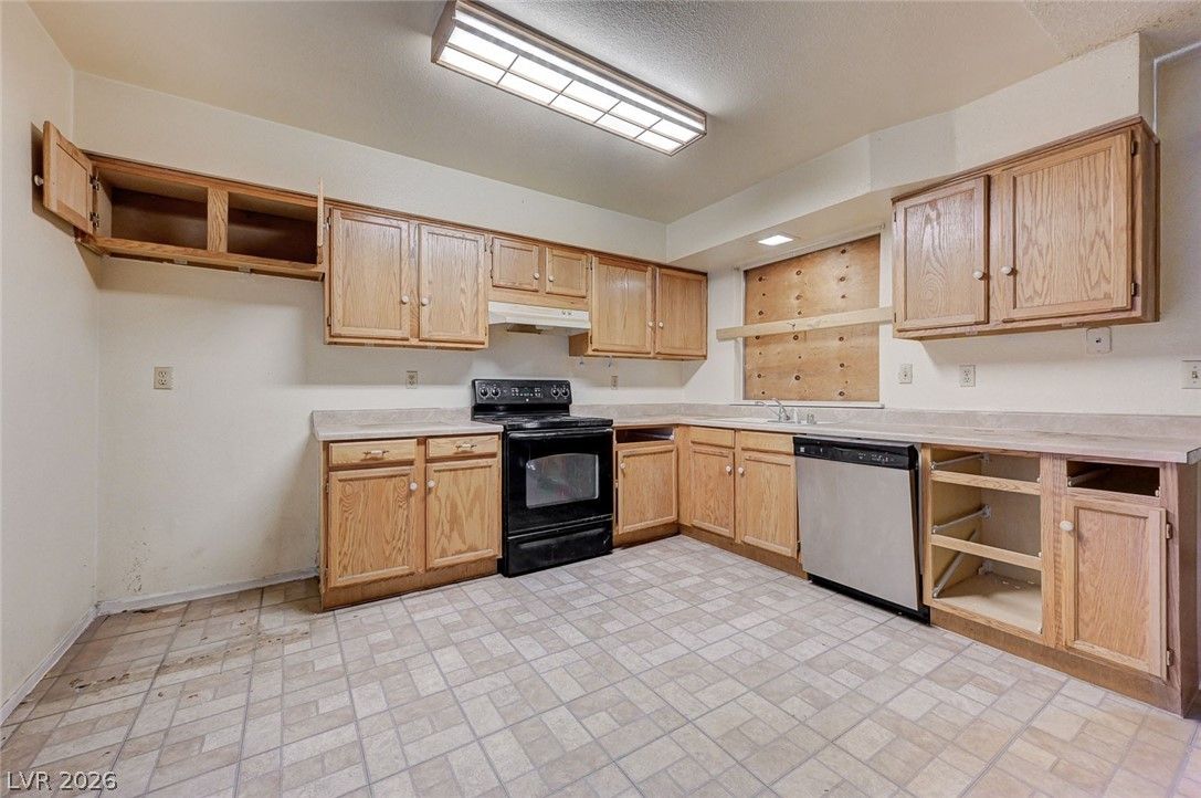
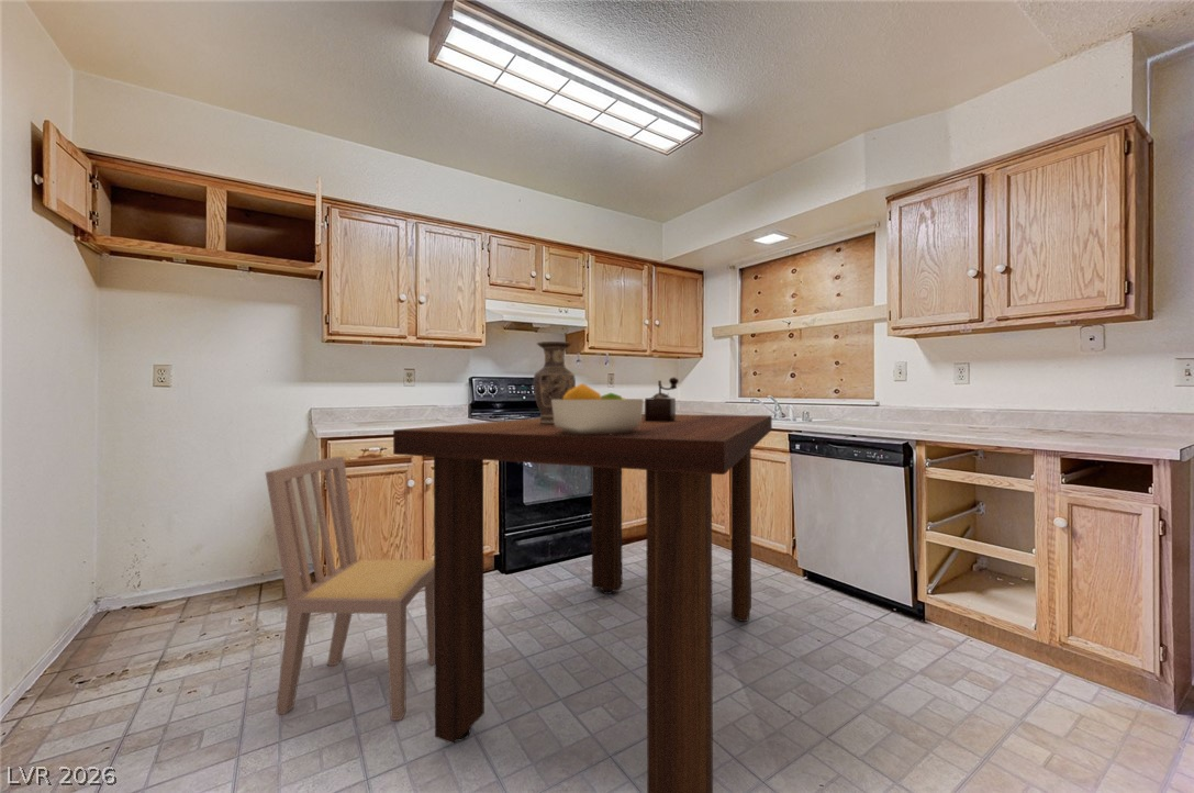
+ vase (554, 382)
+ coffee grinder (662, 398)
+ dining table (621, 543)
+ fruit bowl (599, 406)
+ dining chair (362, 574)
